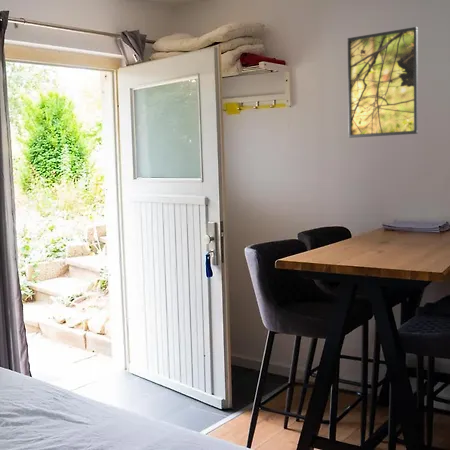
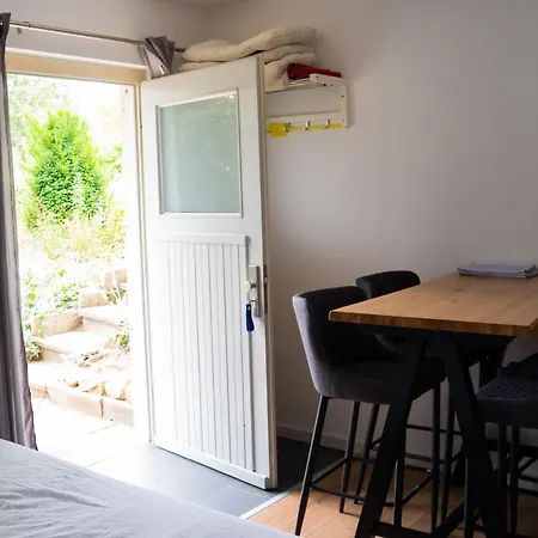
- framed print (381, 84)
